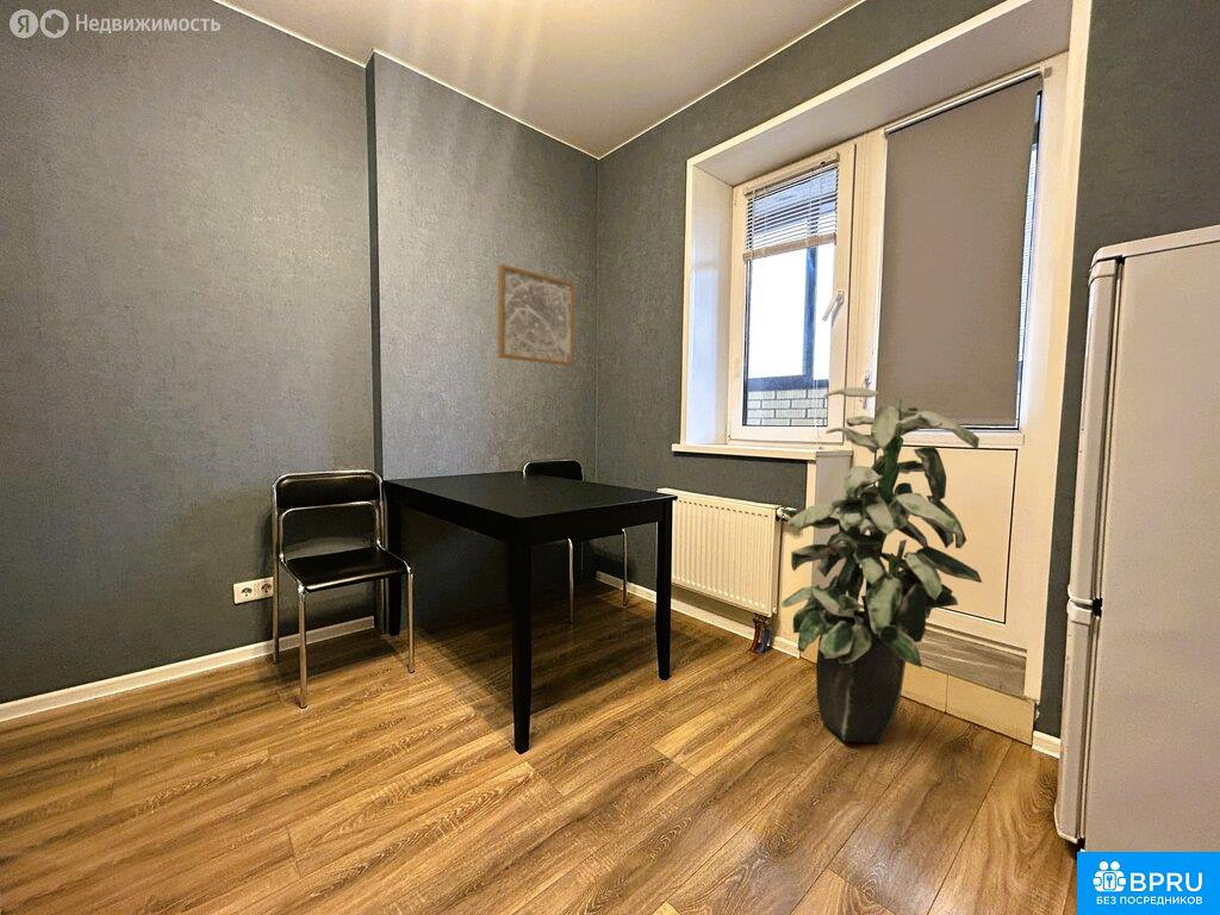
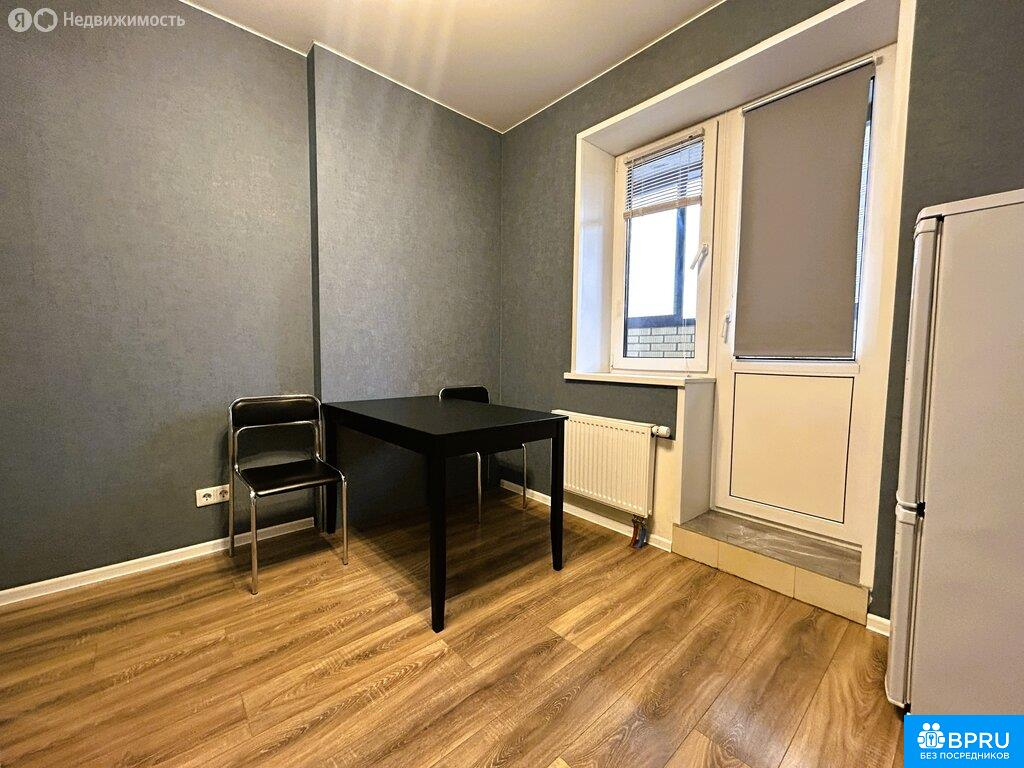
- wall art (537, 318)
- indoor plant (865, 559)
